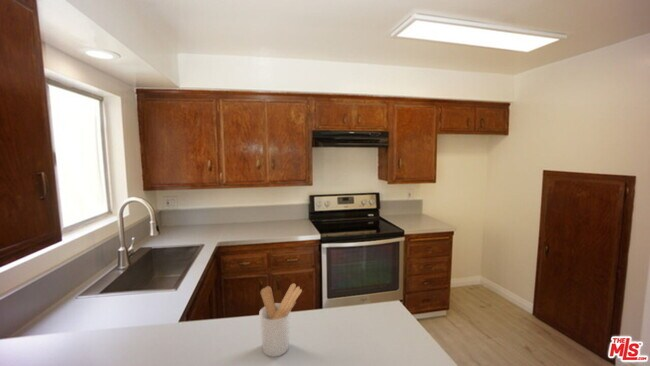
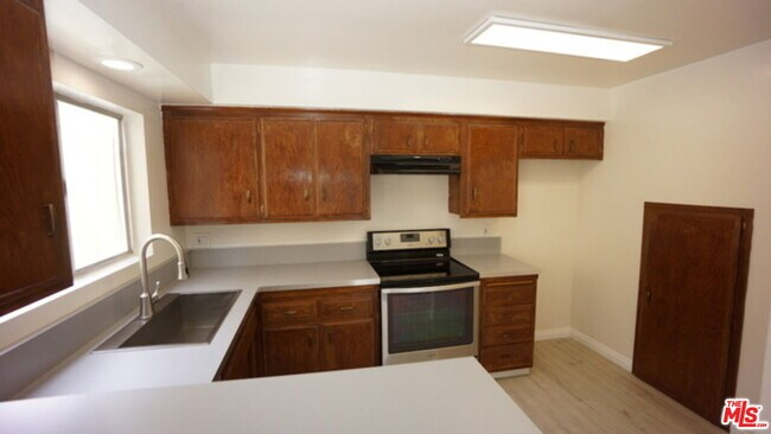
- utensil holder (282, 317)
